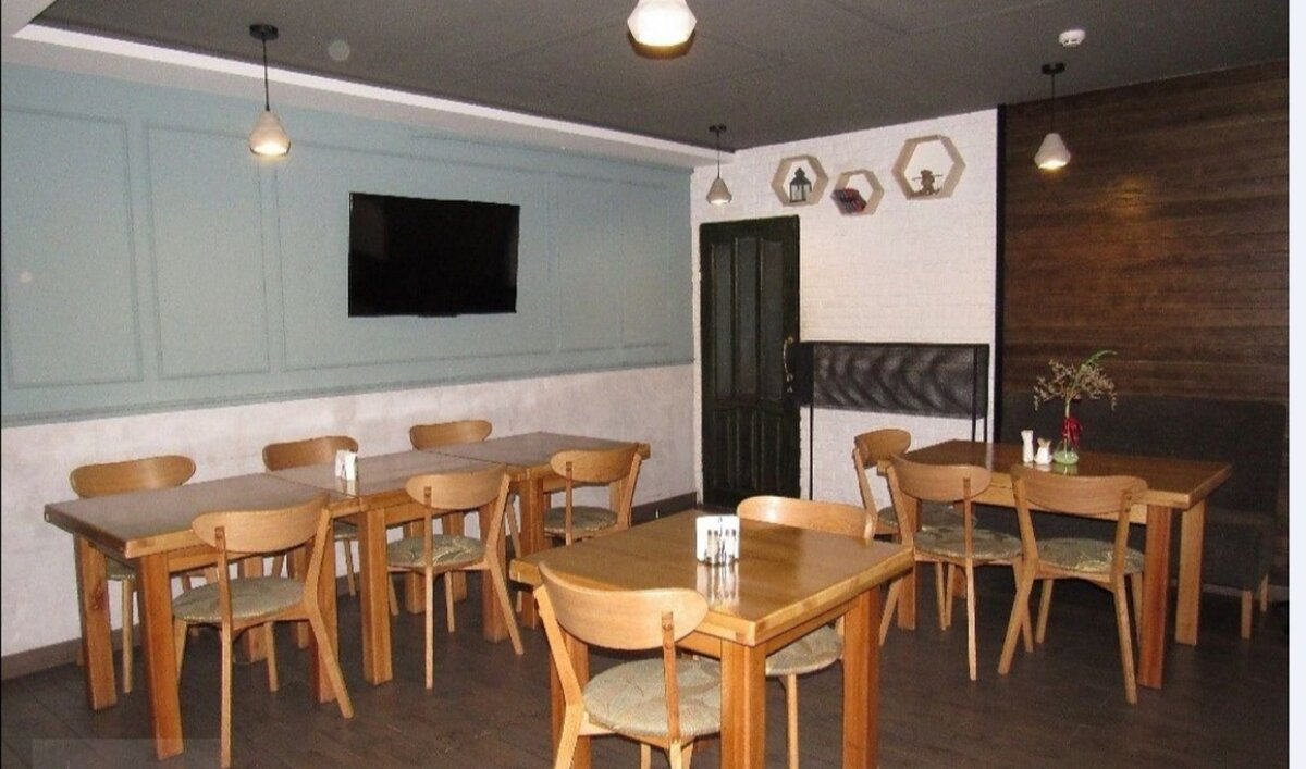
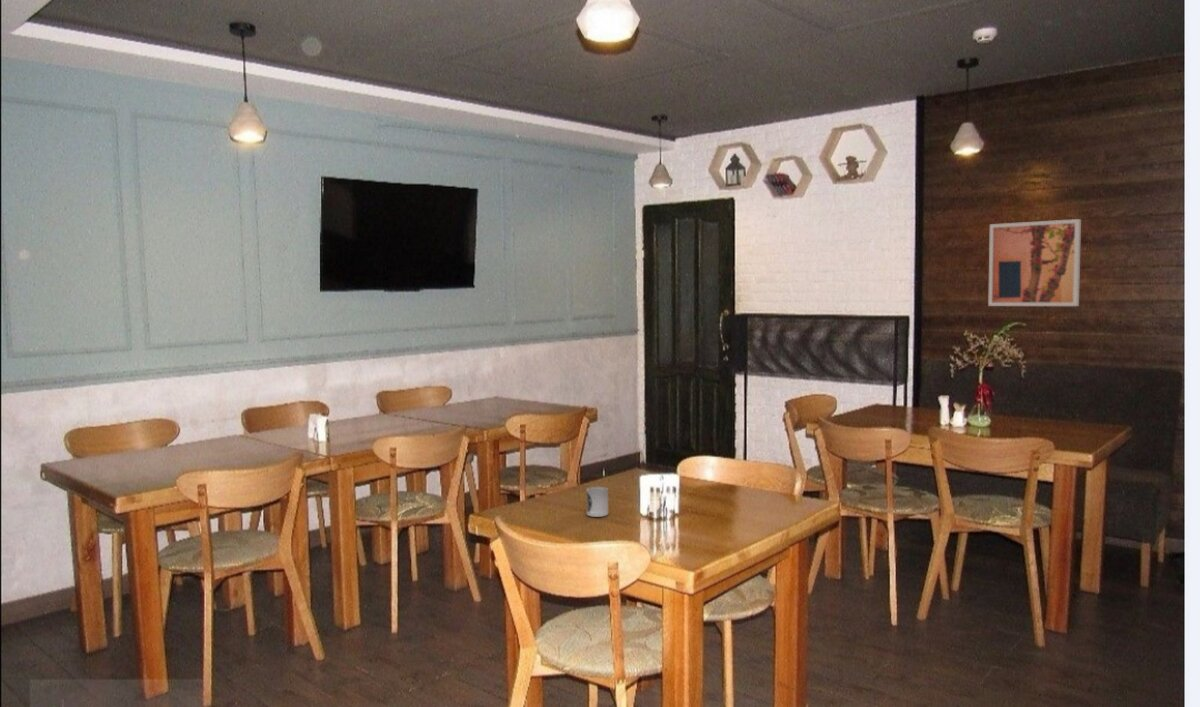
+ wall art (1033, 264)
+ cup (596, 500)
